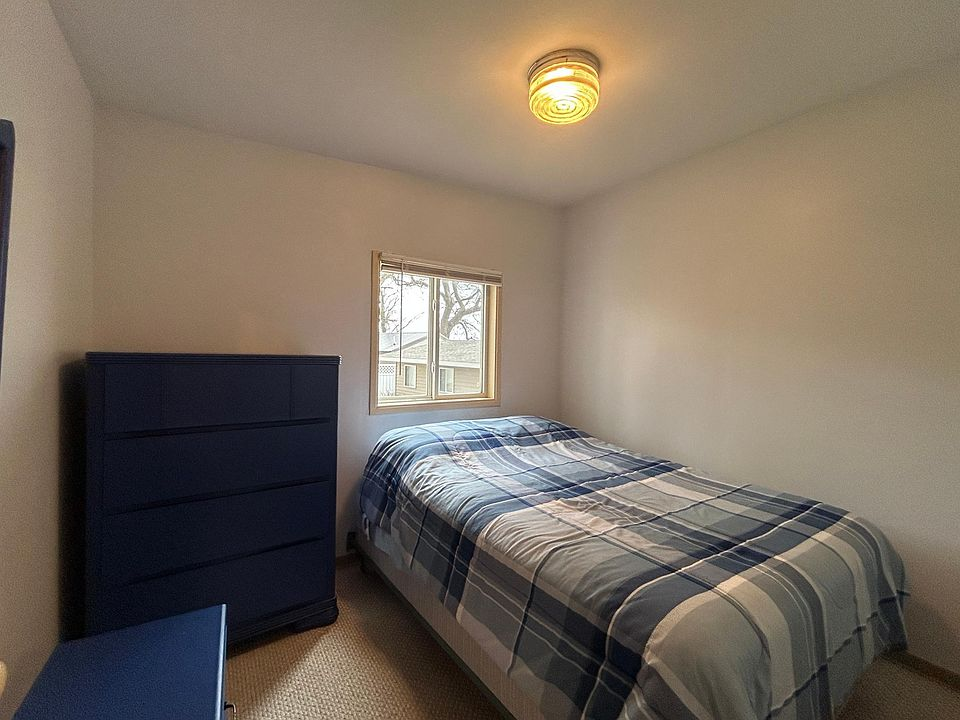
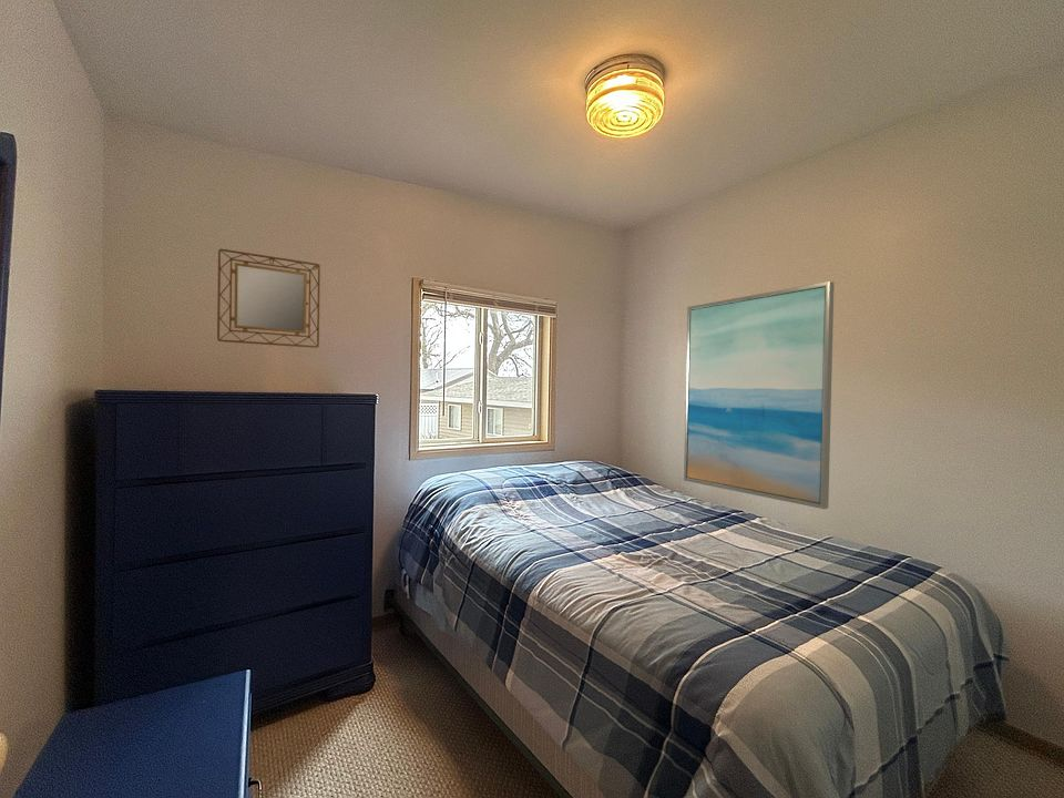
+ home mirror (270, 299)
+ wall art (748, 395)
